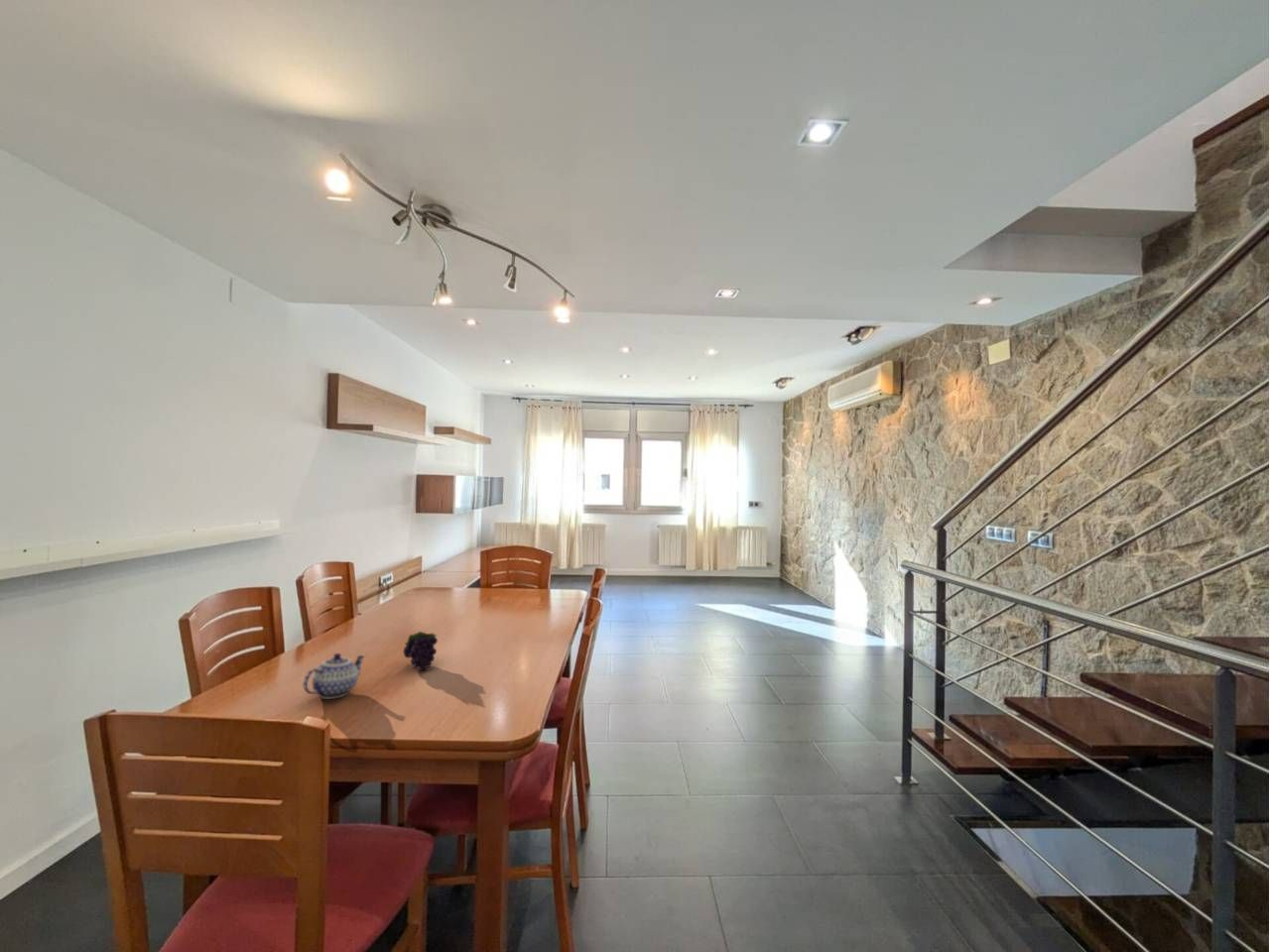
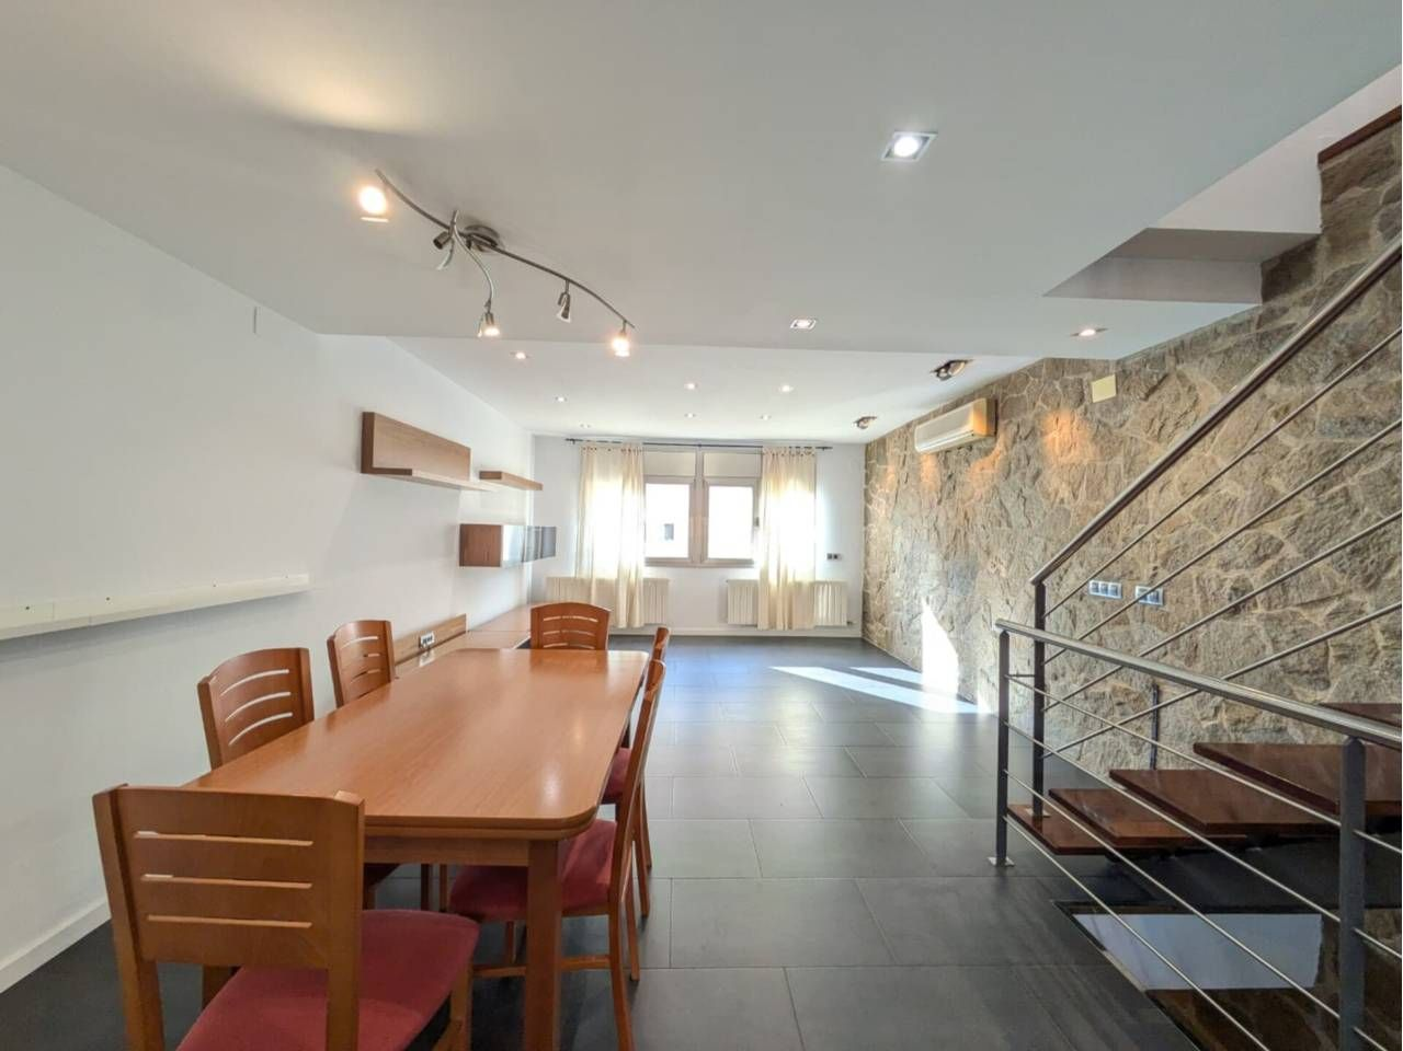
- teapot (335, 673)
- fruit (423, 647)
